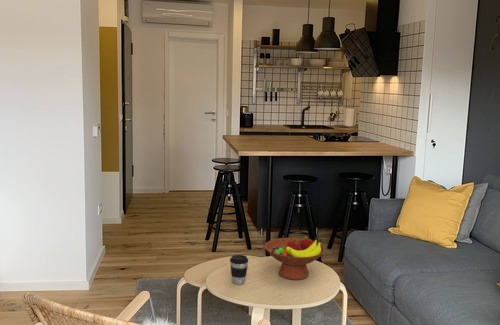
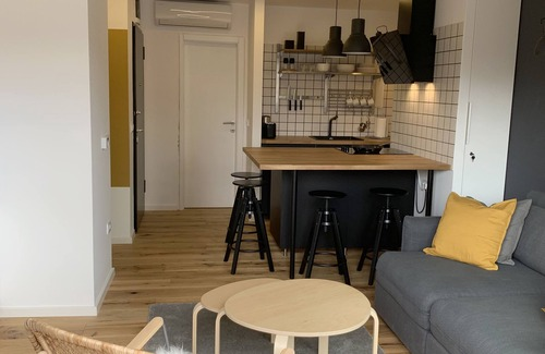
- fruit bowl (294, 255)
- coffee cup (238, 269)
